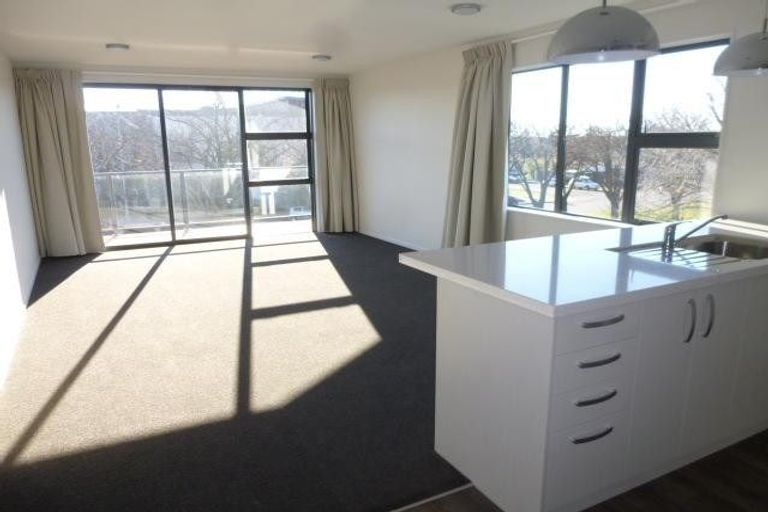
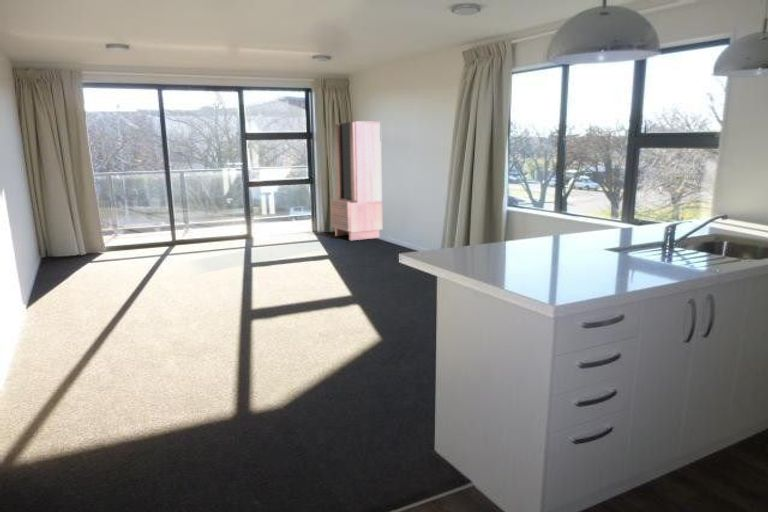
+ bookcase (355, 180)
